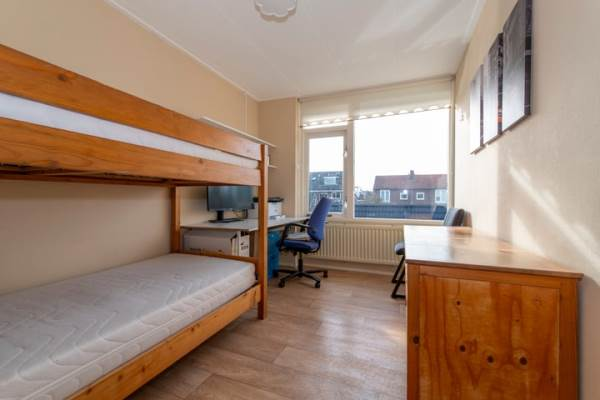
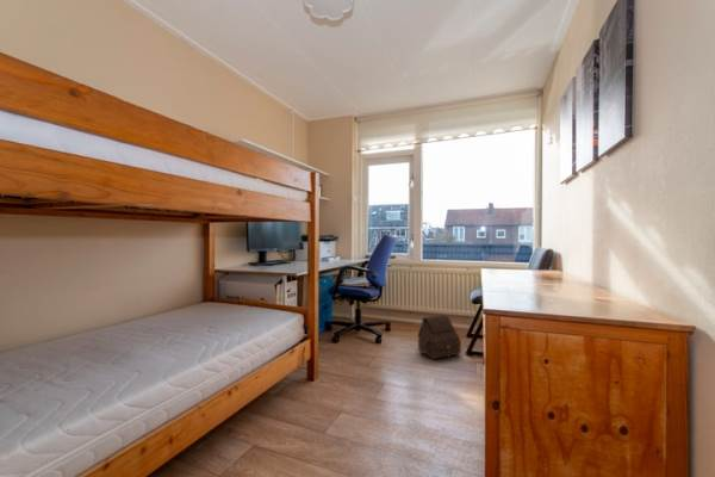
+ satchel (436, 334)
